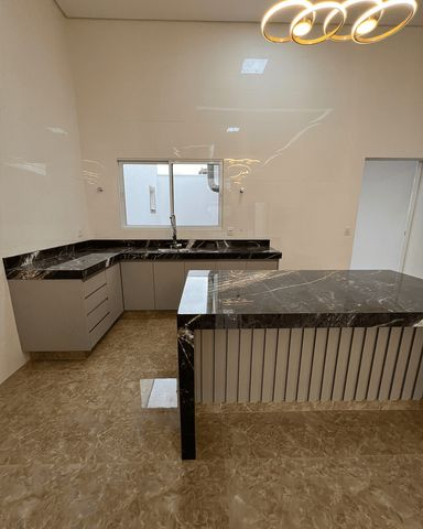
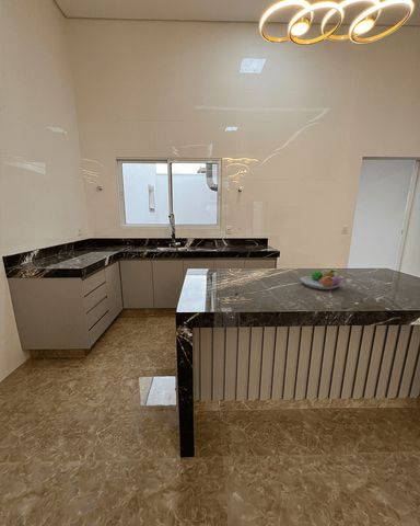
+ fruit bowl (320, 277)
